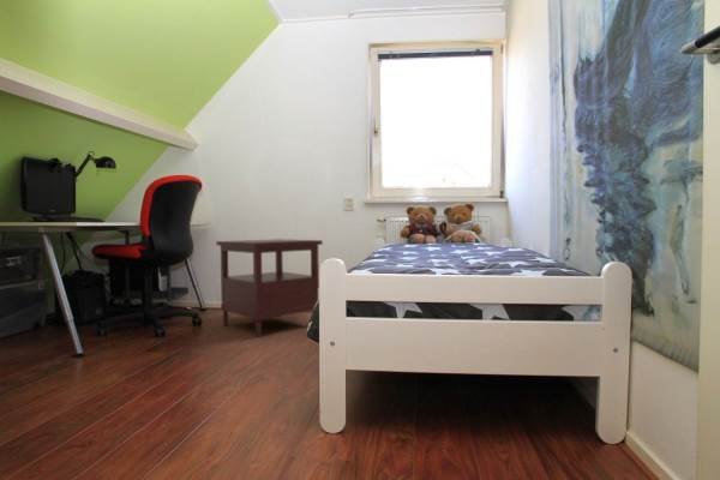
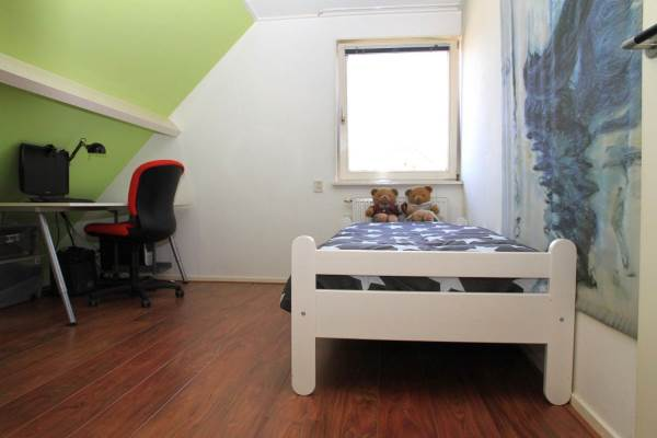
- side table (269, 283)
